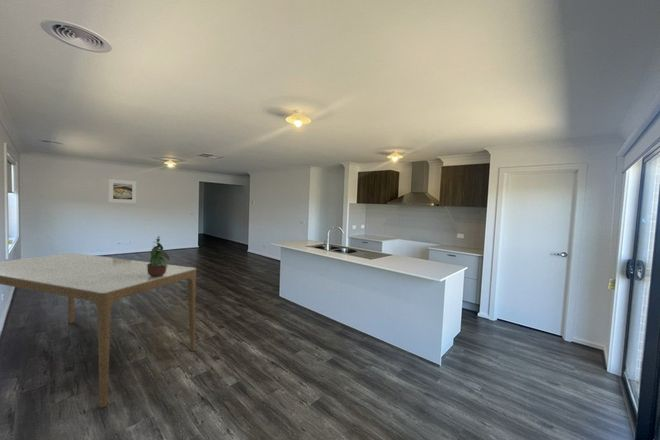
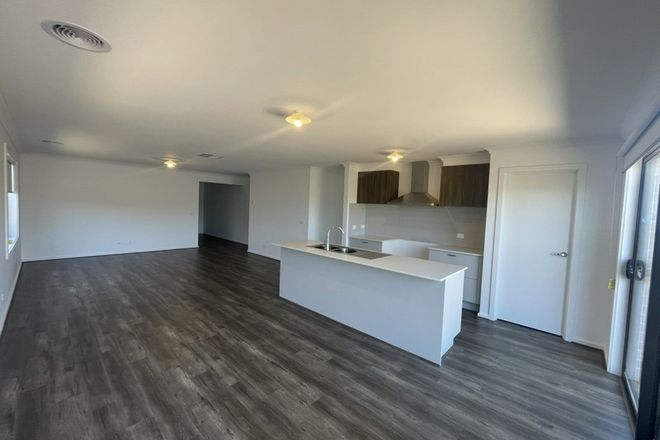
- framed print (122, 191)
- potted plant (158, 255)
- dining table (73, 311)
